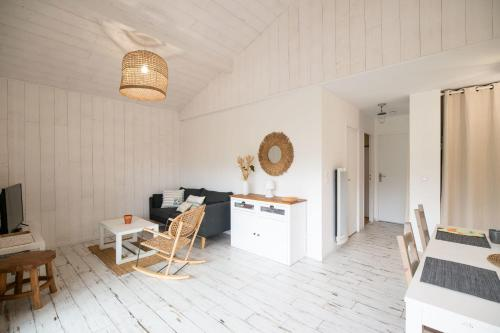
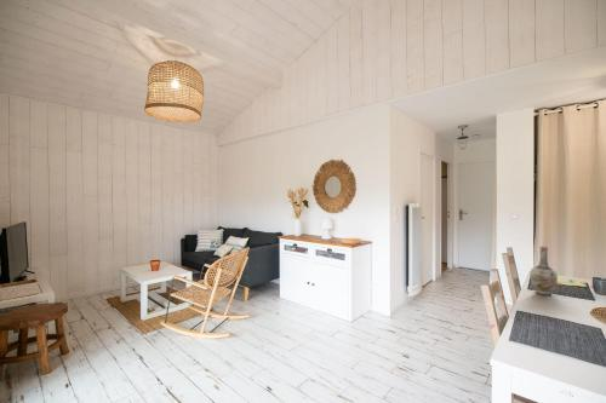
+ vase (543, 269)
